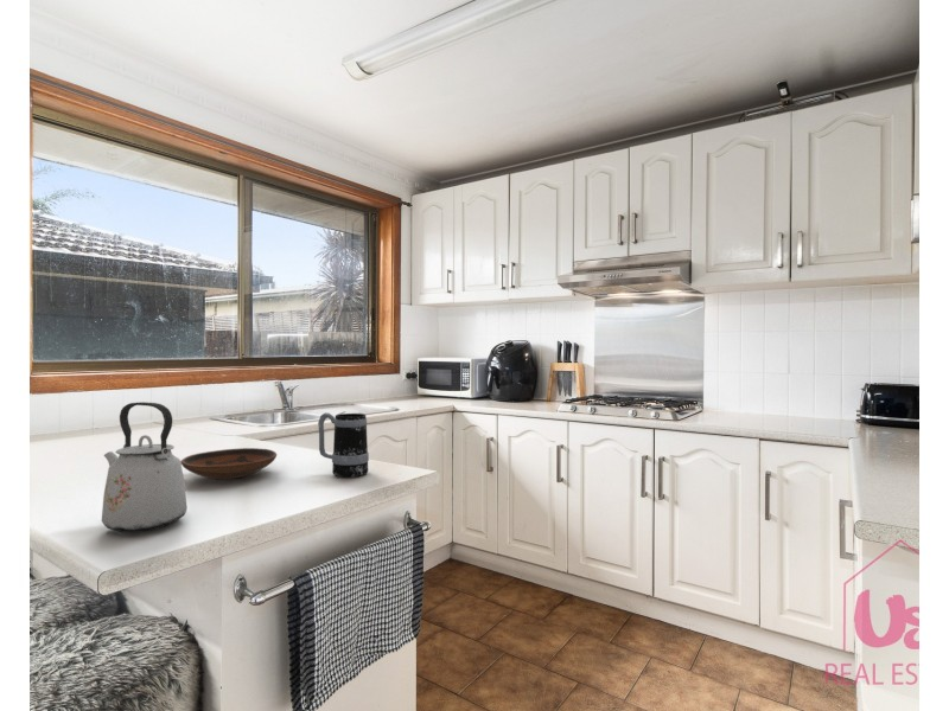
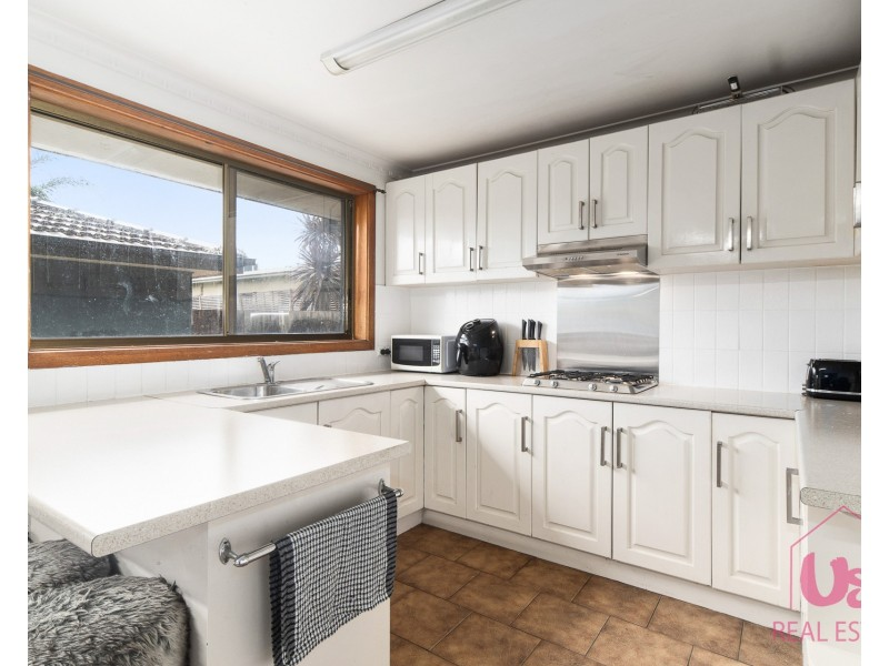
- kettle (136, 462)
- mug (343, 442)
- bowl (230, 465)
